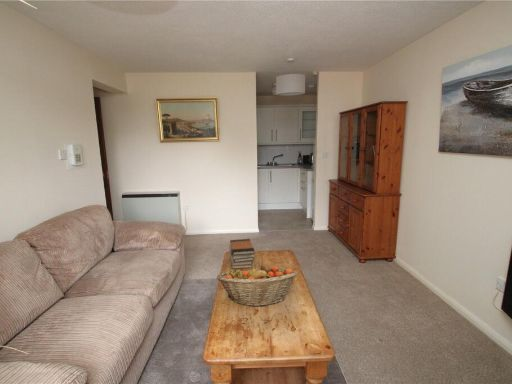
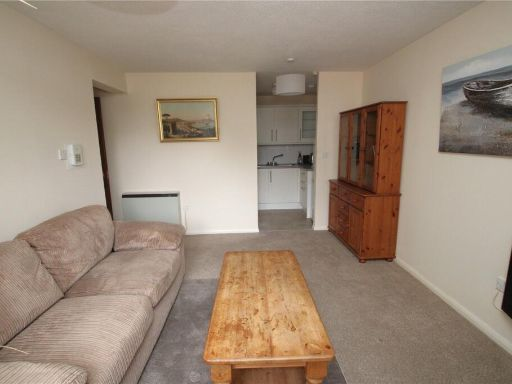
- book stack (241, 253)
- fruit basket (257, 280)
